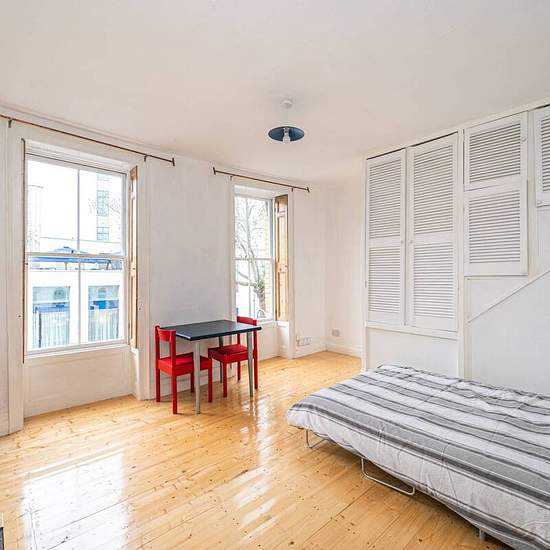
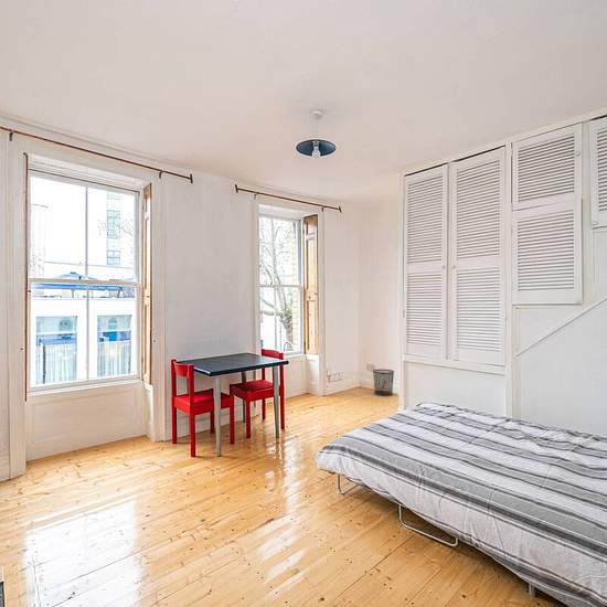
+ waste bin (382, 382)
